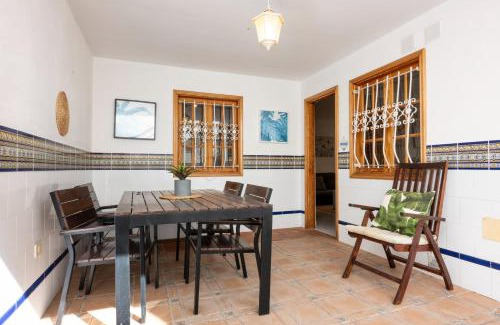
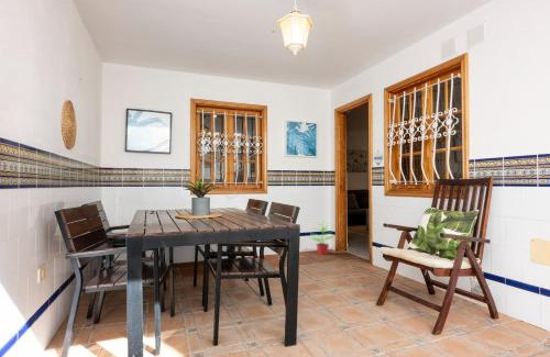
+ potted plant (322, 235)
